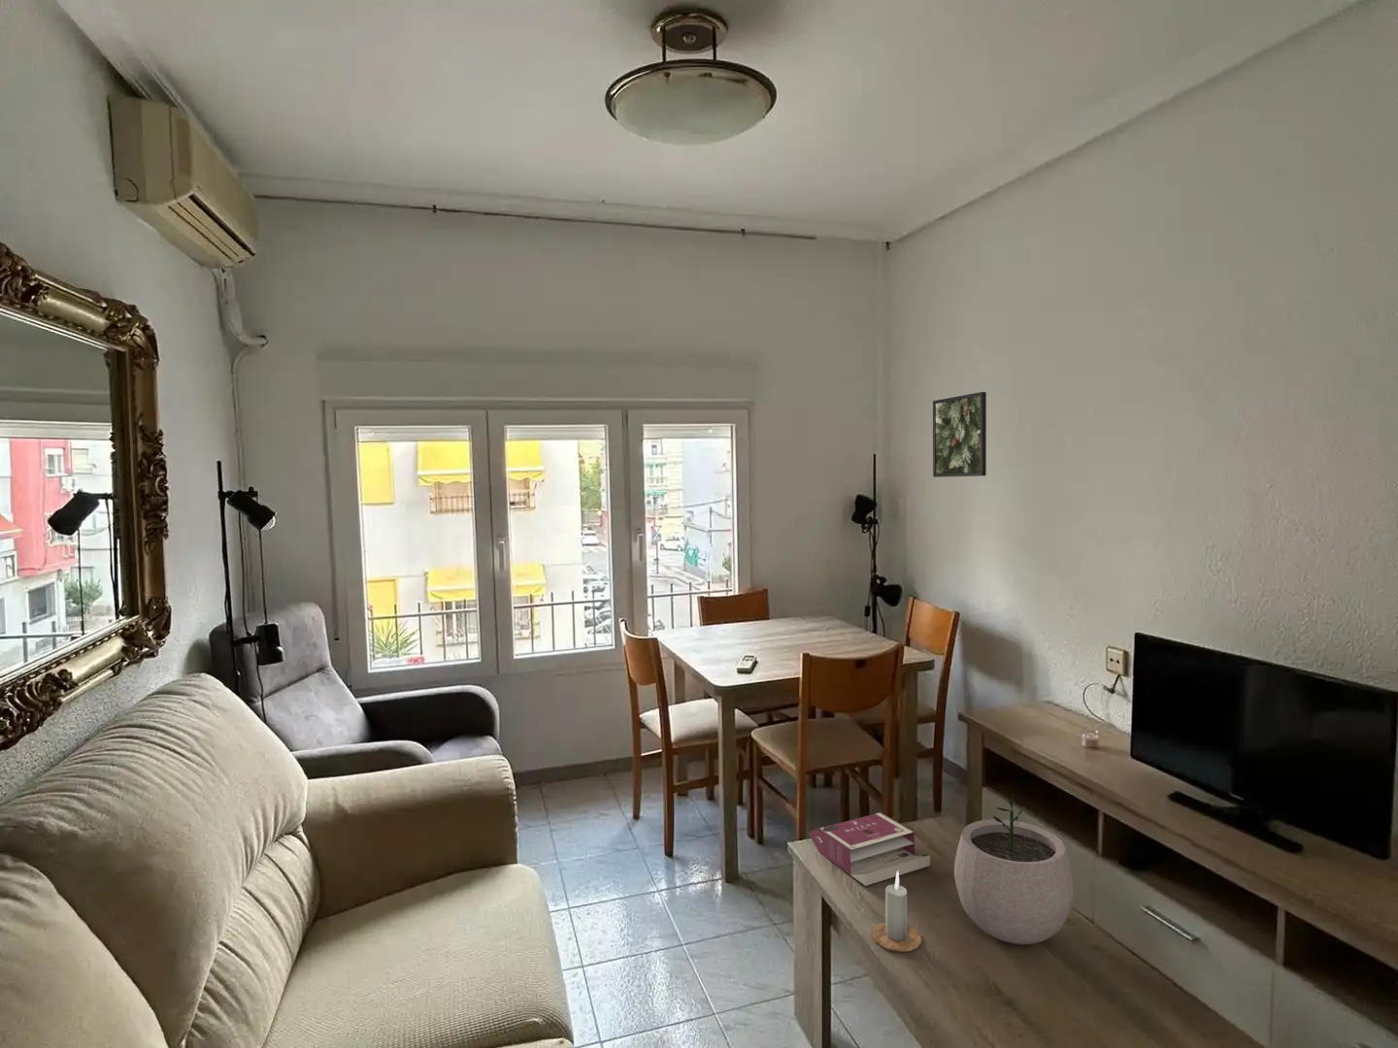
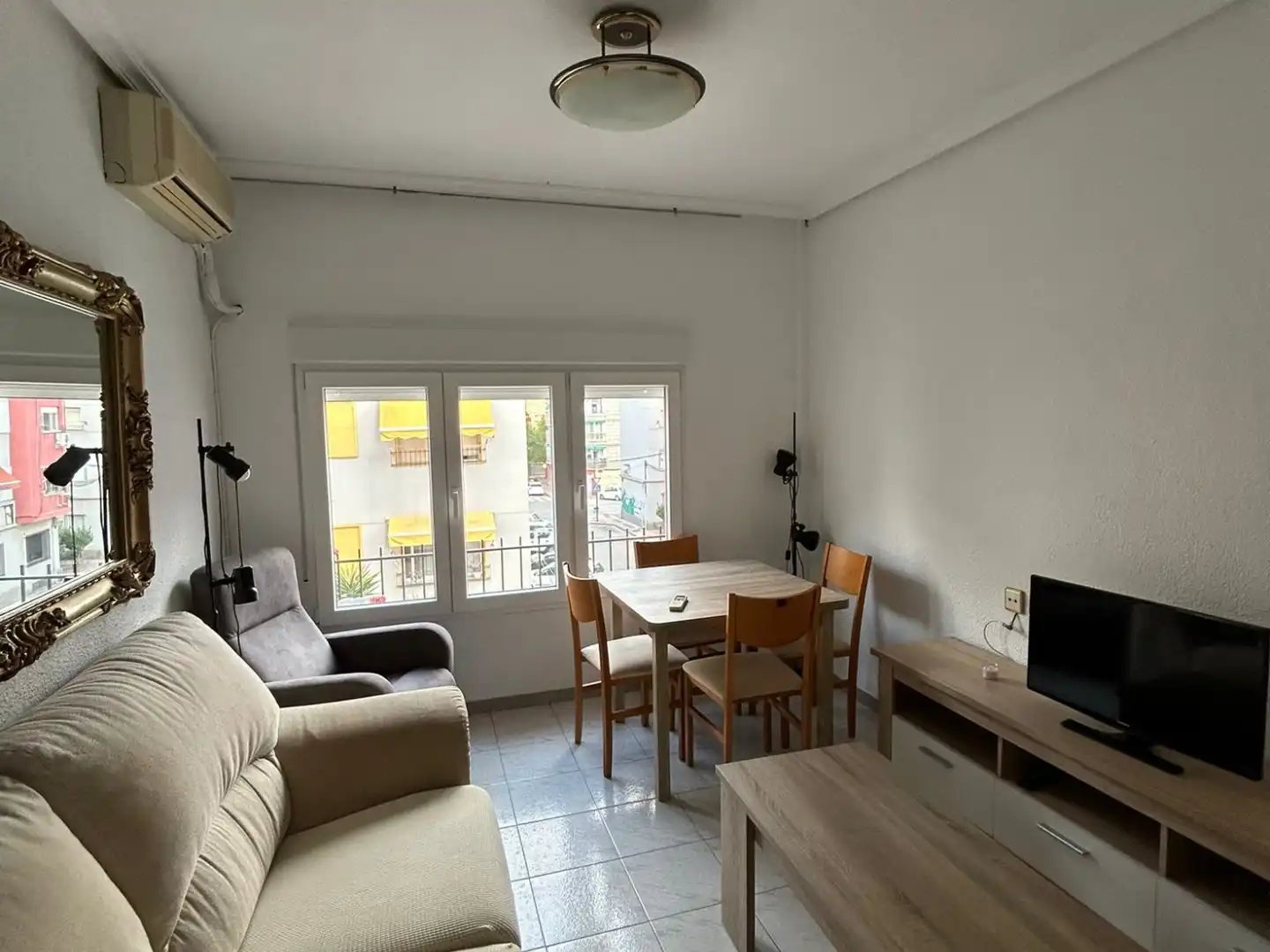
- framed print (958, 436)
- candle (896, 904)
- plant pot (1012, 865)
- book (867, 842)
